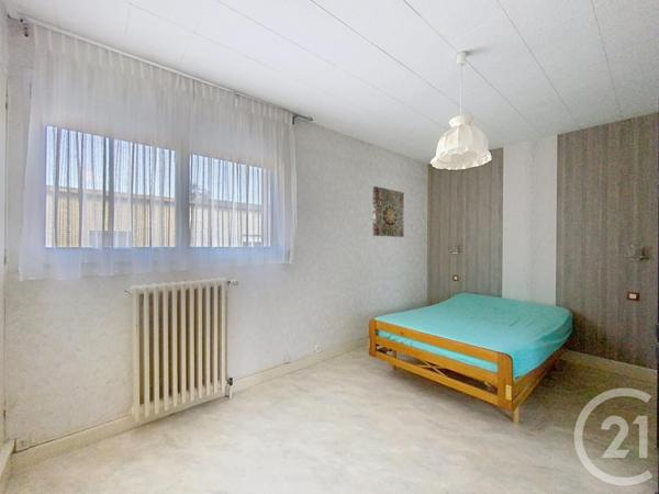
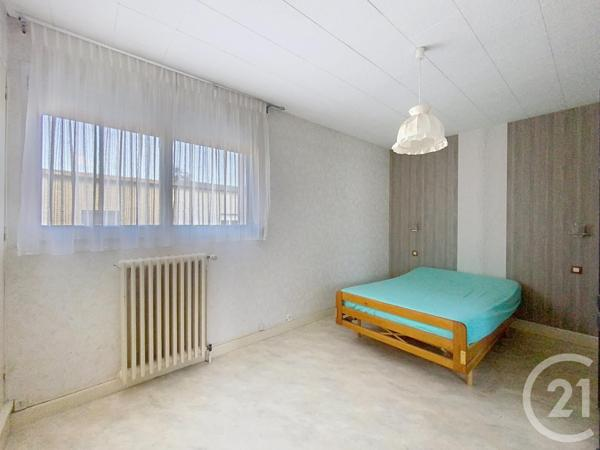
- wall art (389, 213)
